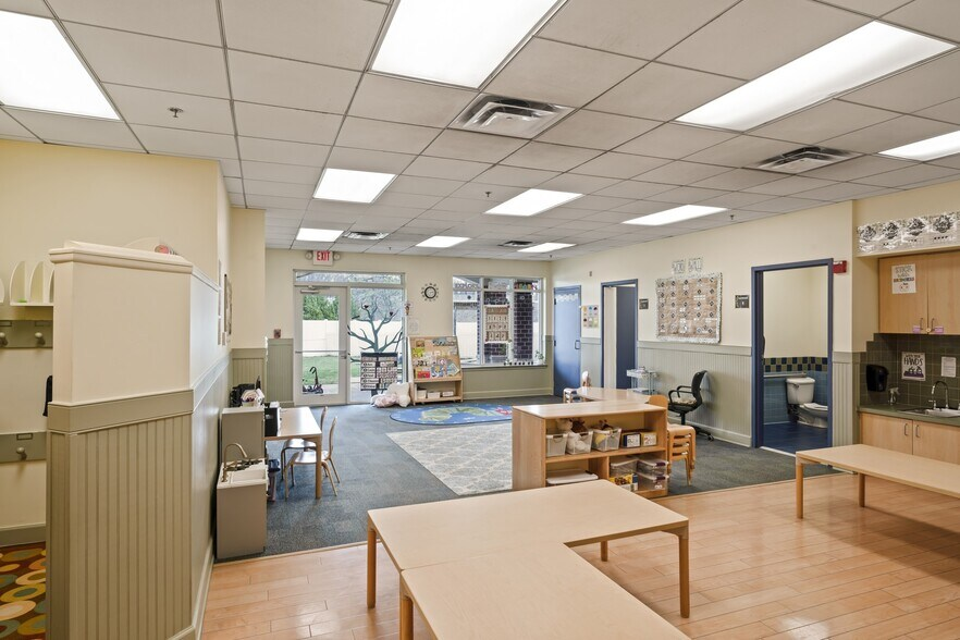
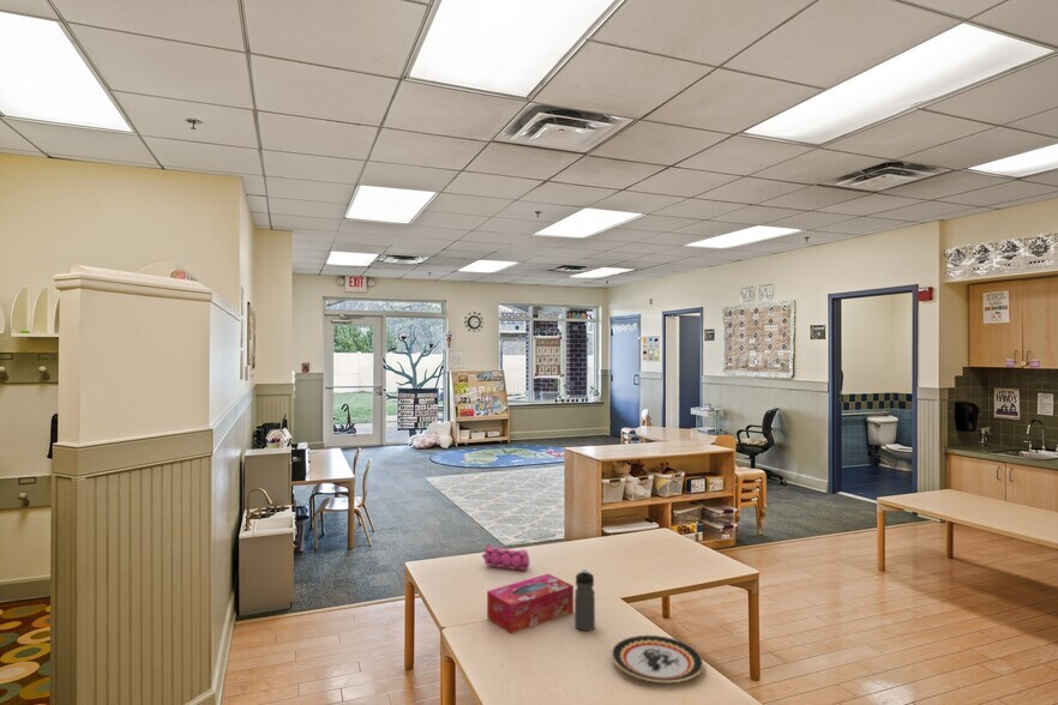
+ tissue box (530, 601)
+ water bottle (584, 598)
+ pencil case (506, 556)
+ plate (656, 659)
